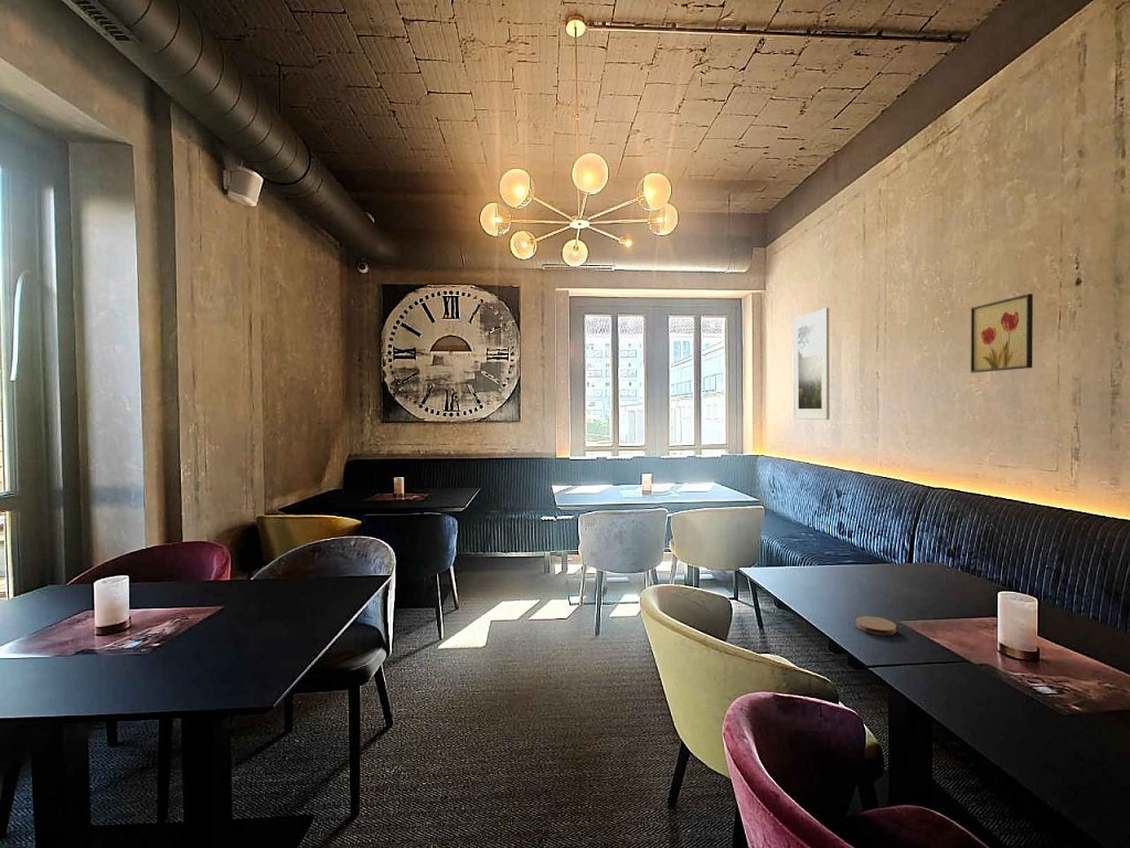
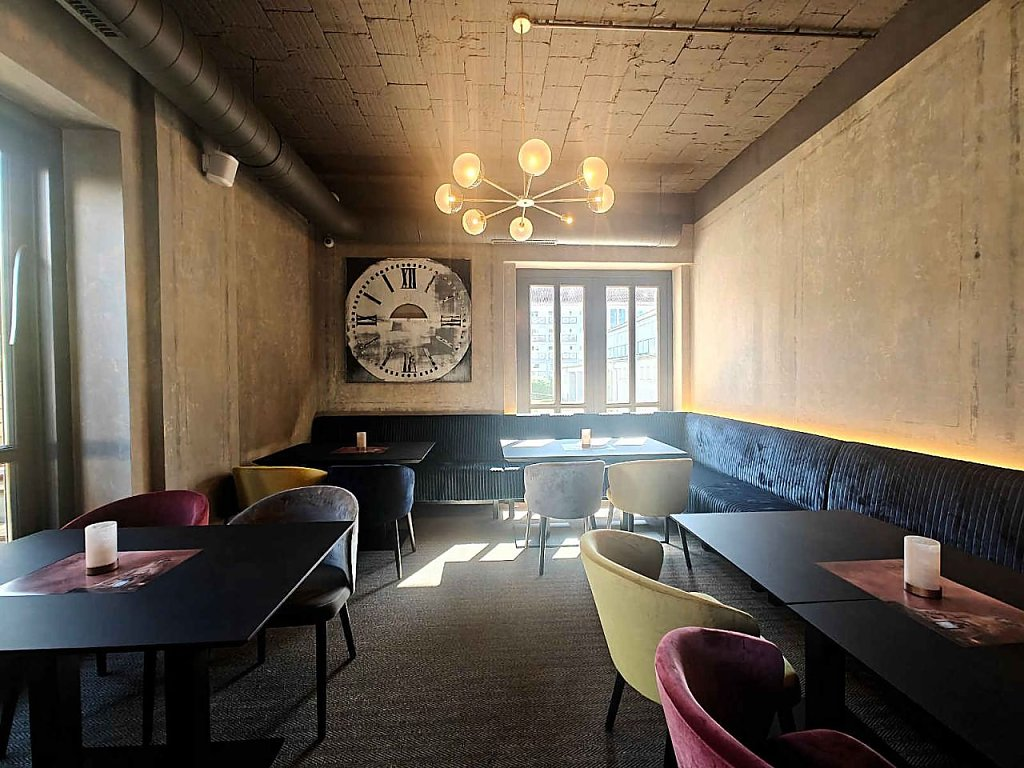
- wall art (1001, 336)
- coaster (875, 625)
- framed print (809, 367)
